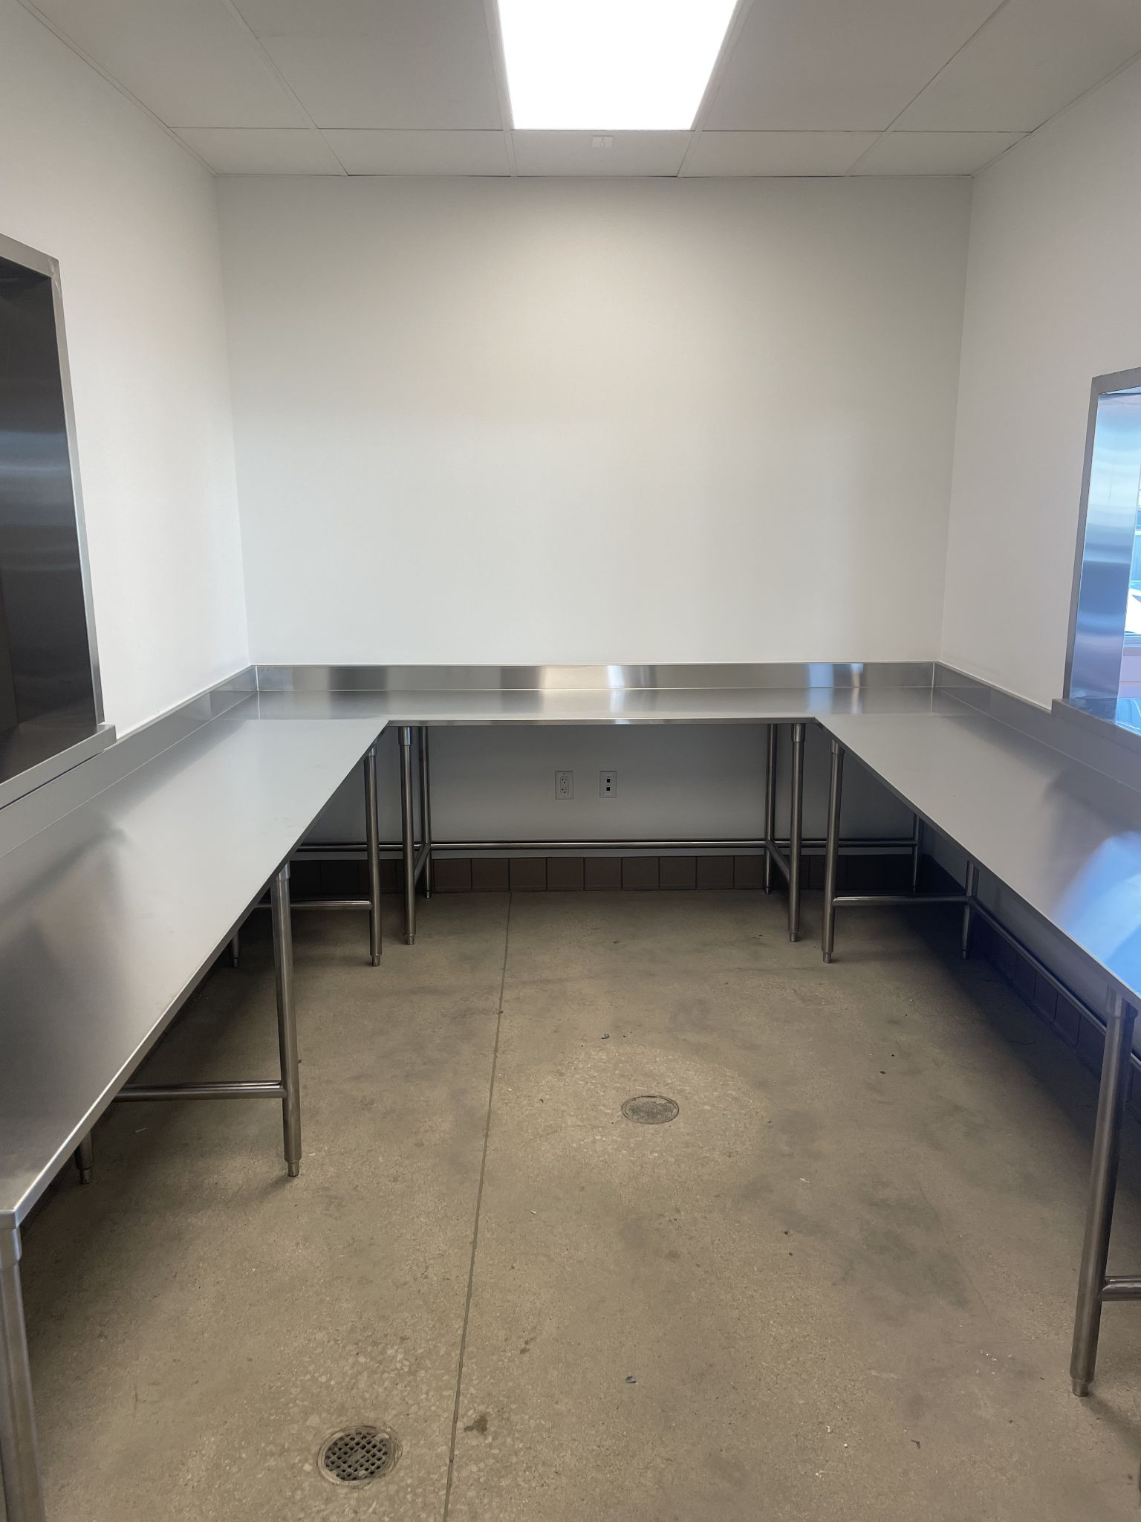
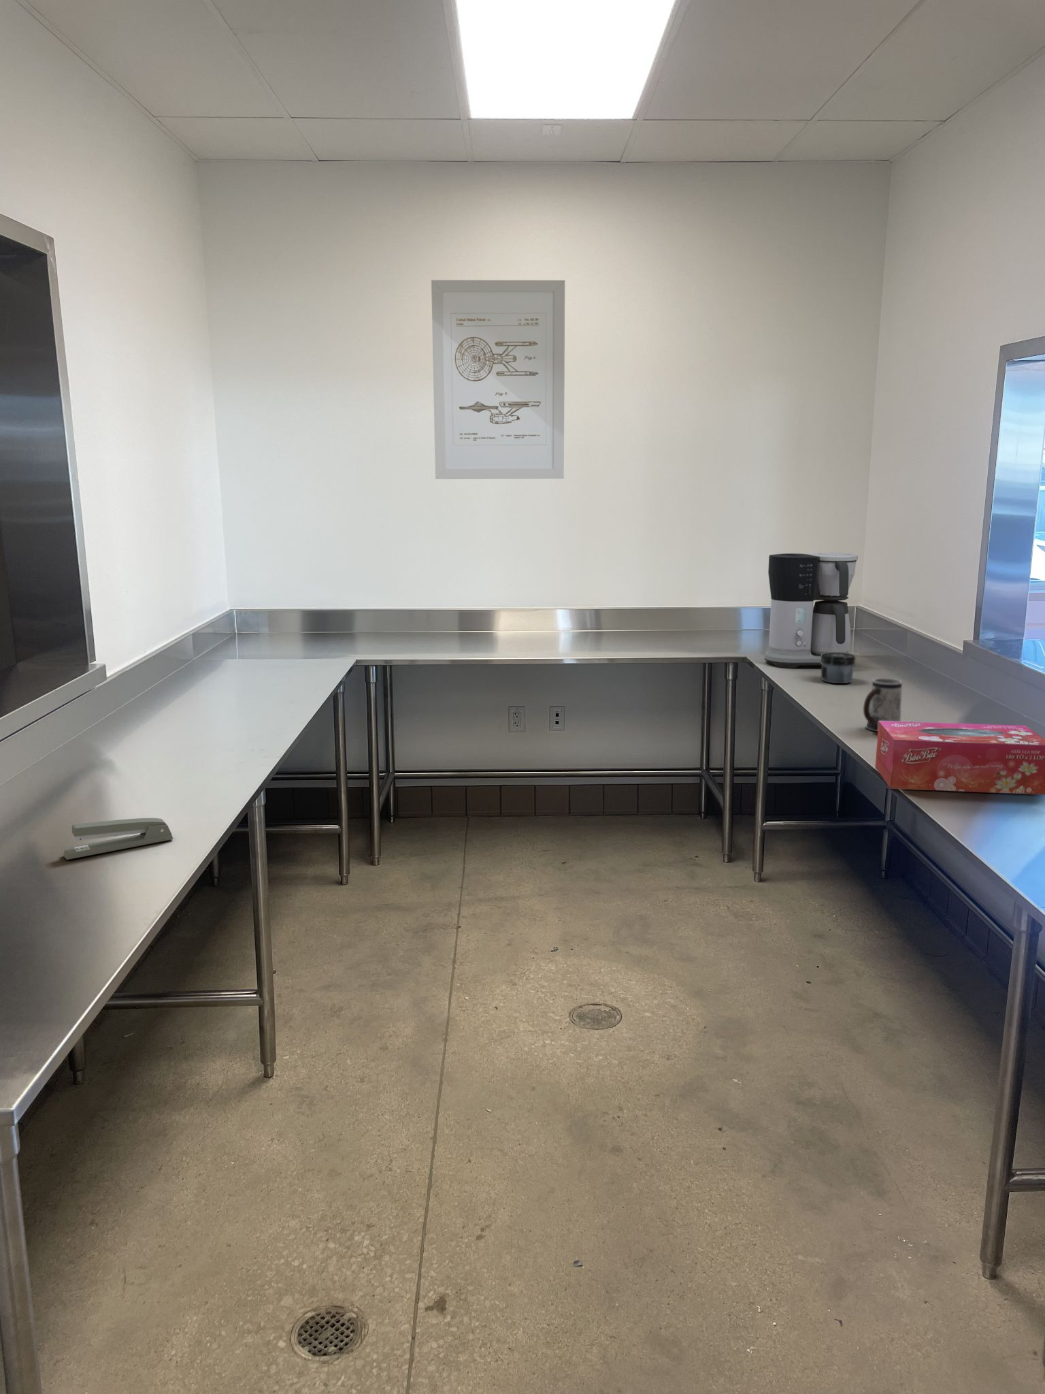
+ mug (880, 705)
+ coffee maker (812, 609)
+ stapler (117, 832)
+ jar (836, 667)
+ tissue box (958, 756)
+ wall art (498, 381)
